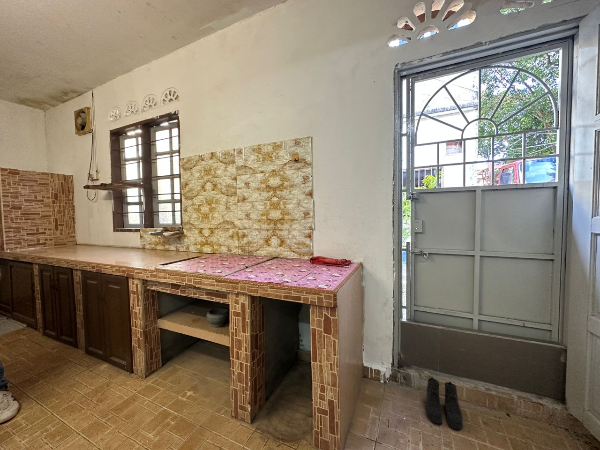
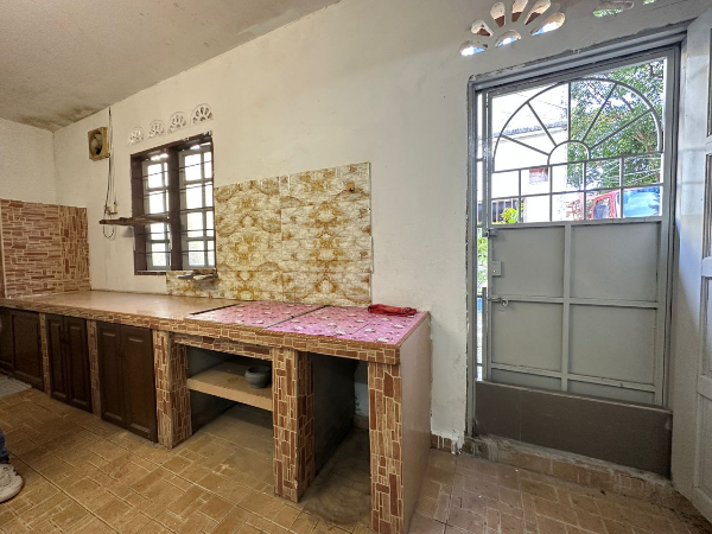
- boots (445, 399)
